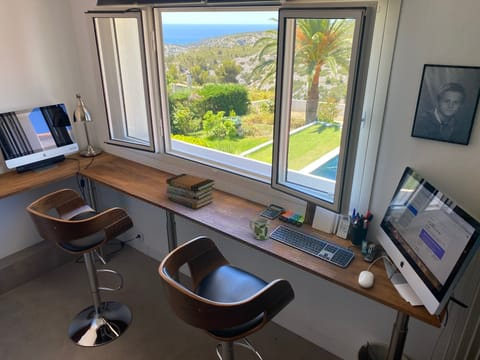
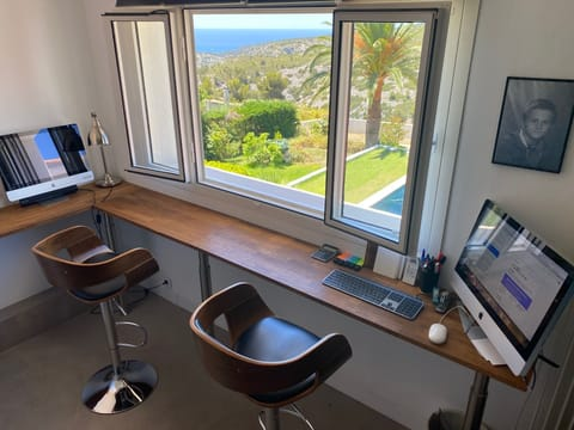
- mug (258, 227)
- book stack (190, 190)
